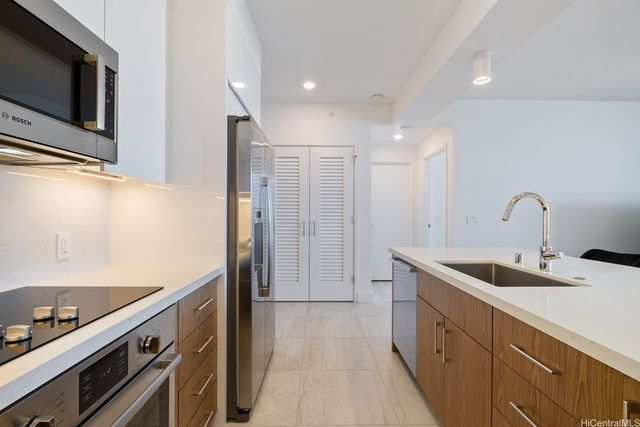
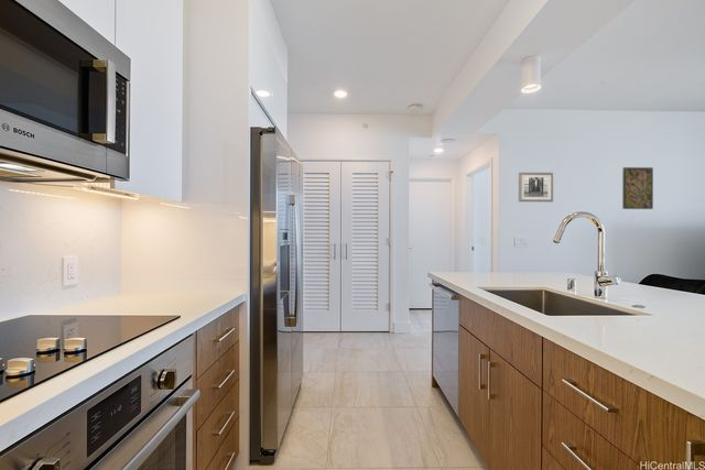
+ wall art (535, 187)
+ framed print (638, 188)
